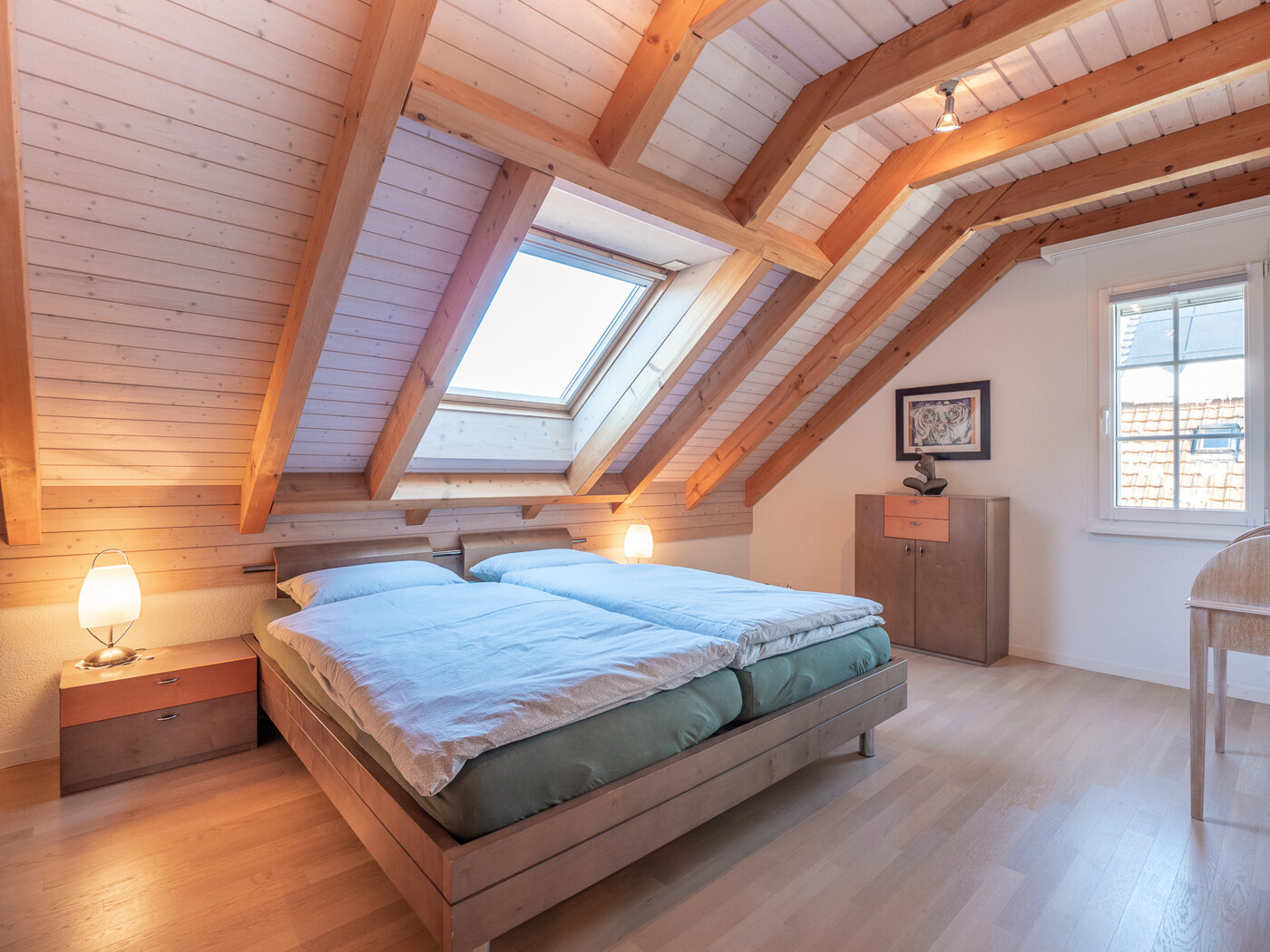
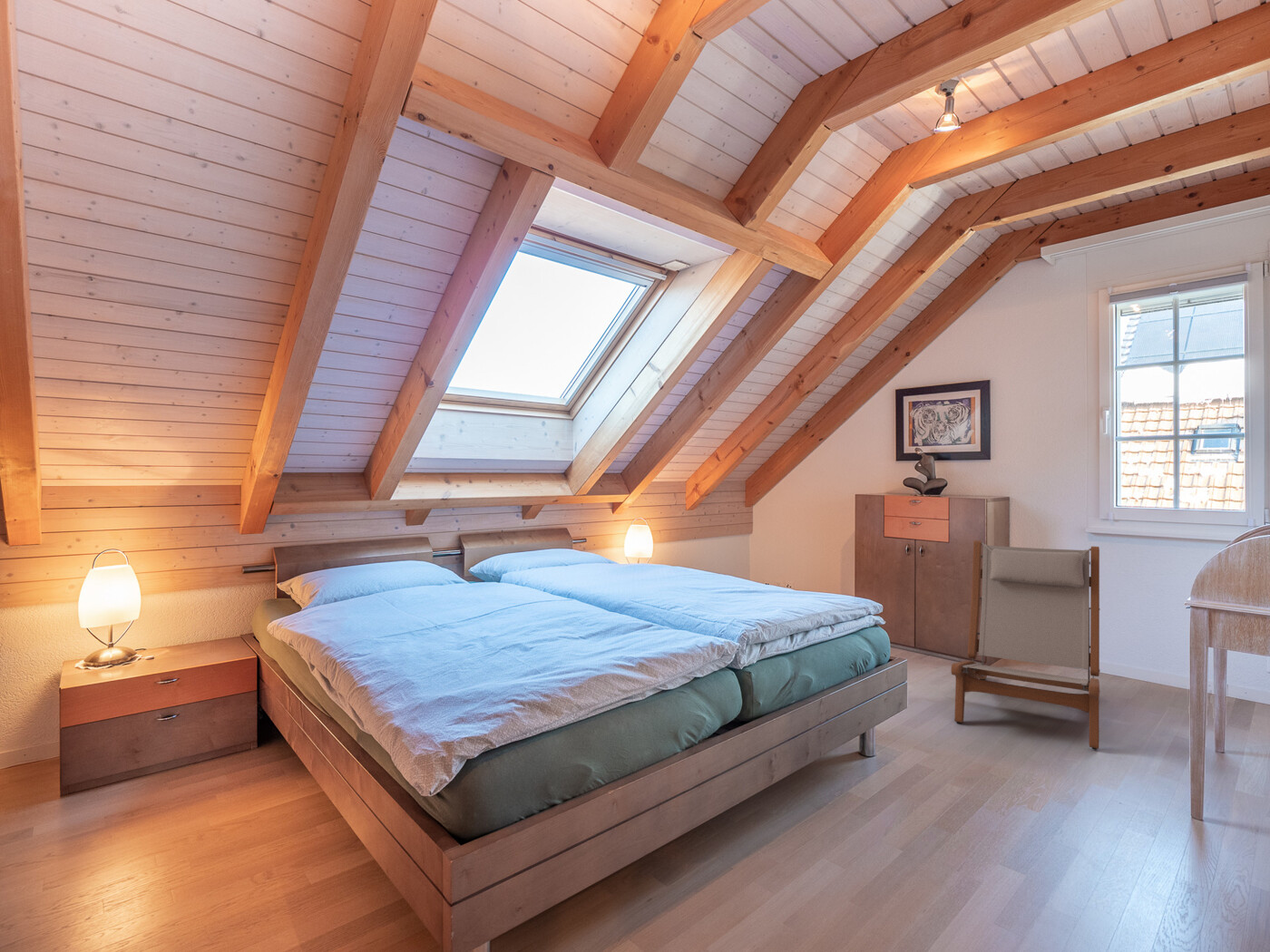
+ lounge chair (1030, 629)
